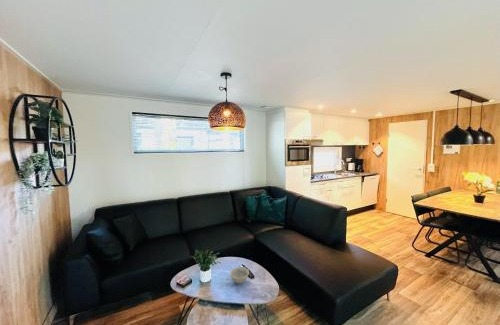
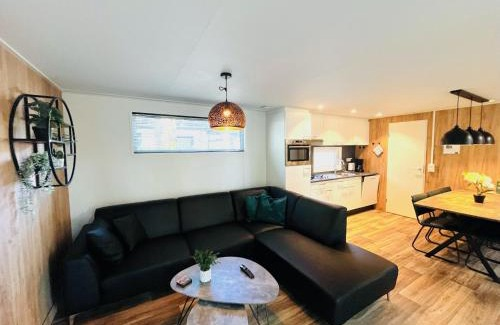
- bowl (239, 276)
